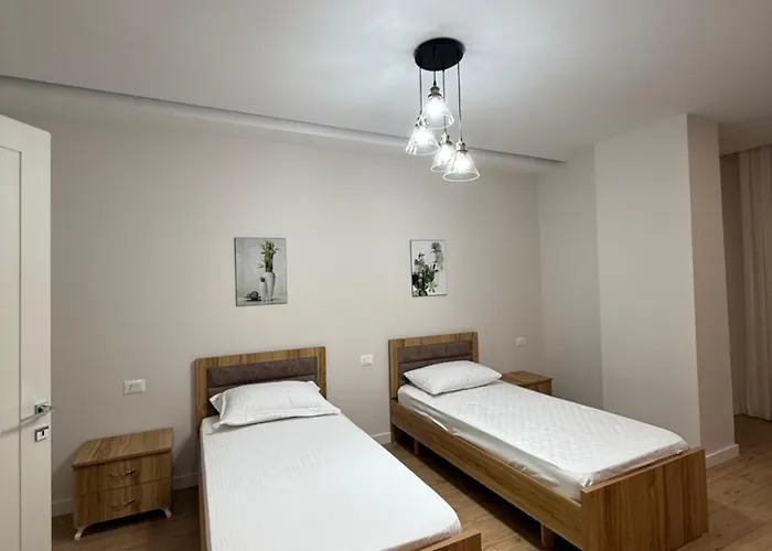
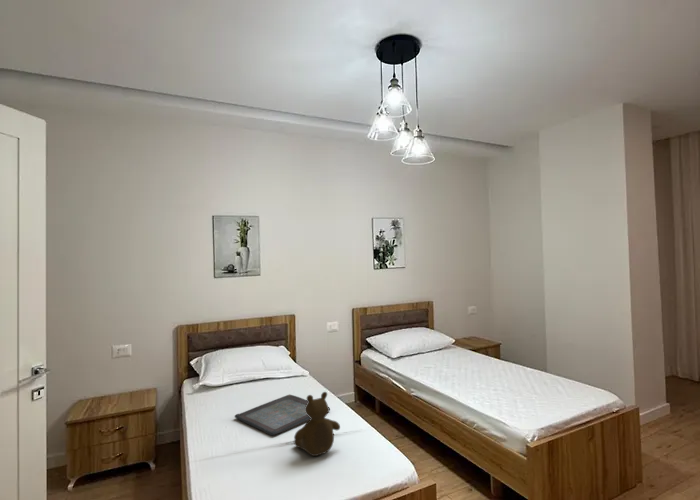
+ teddy bear (313, 420)
+ serving tray (282, 412)
